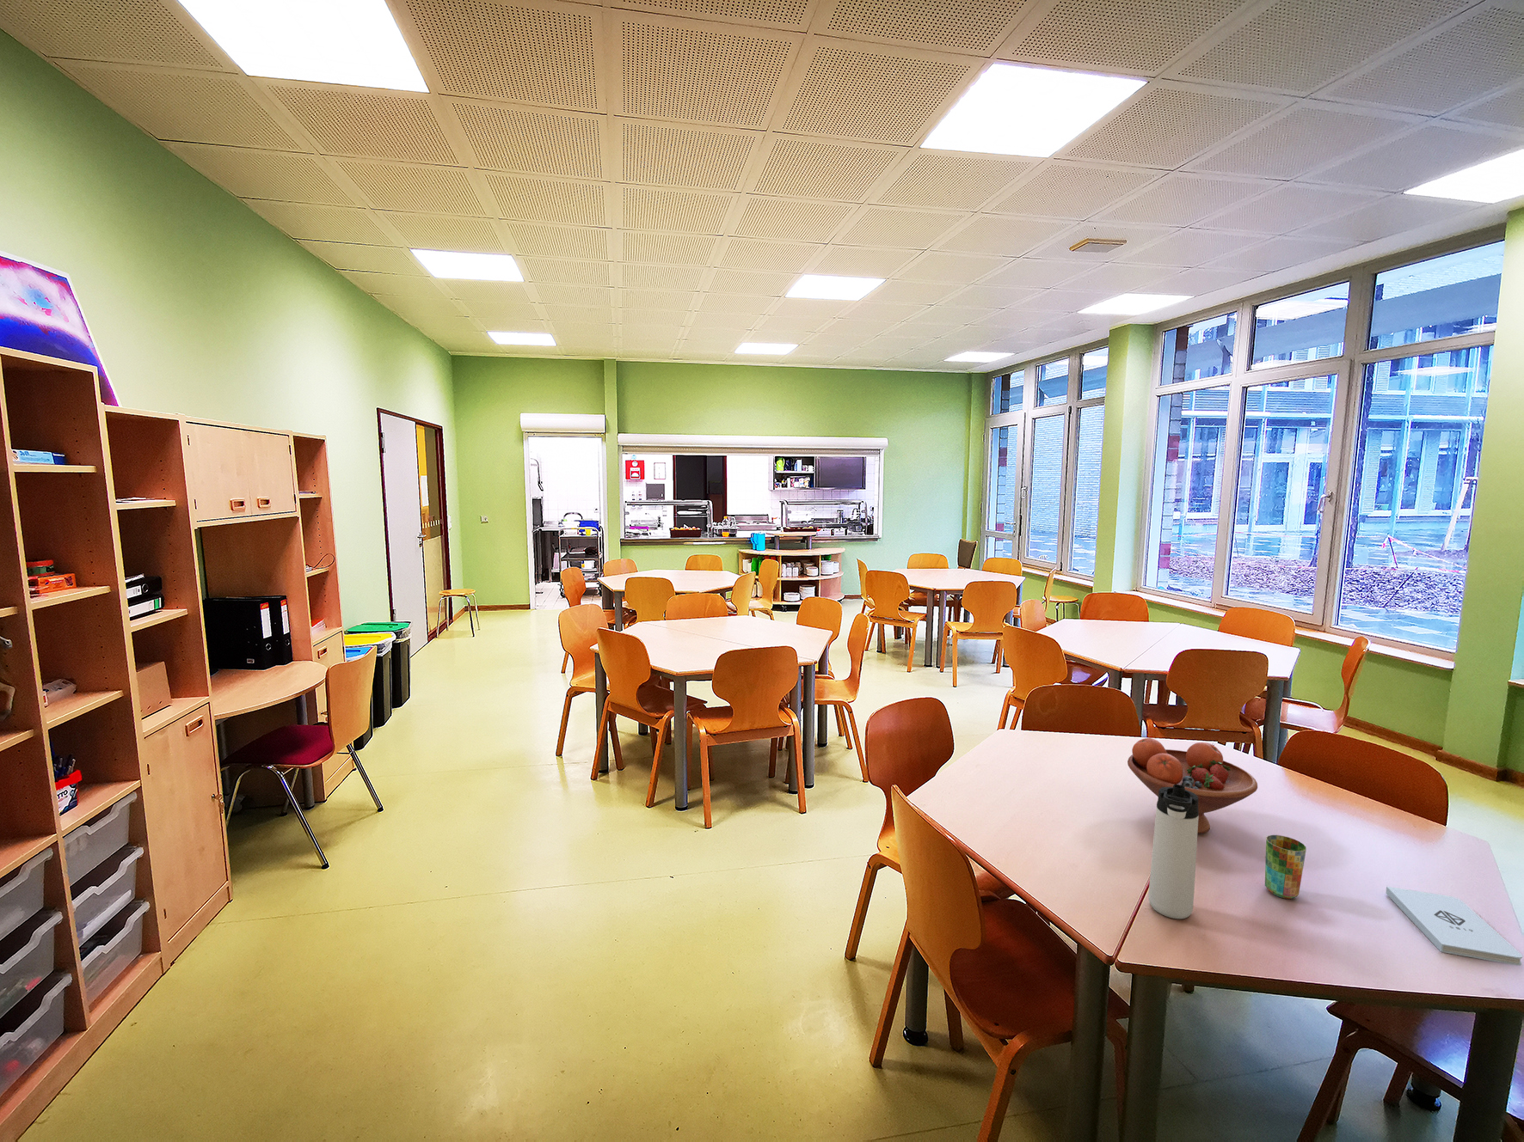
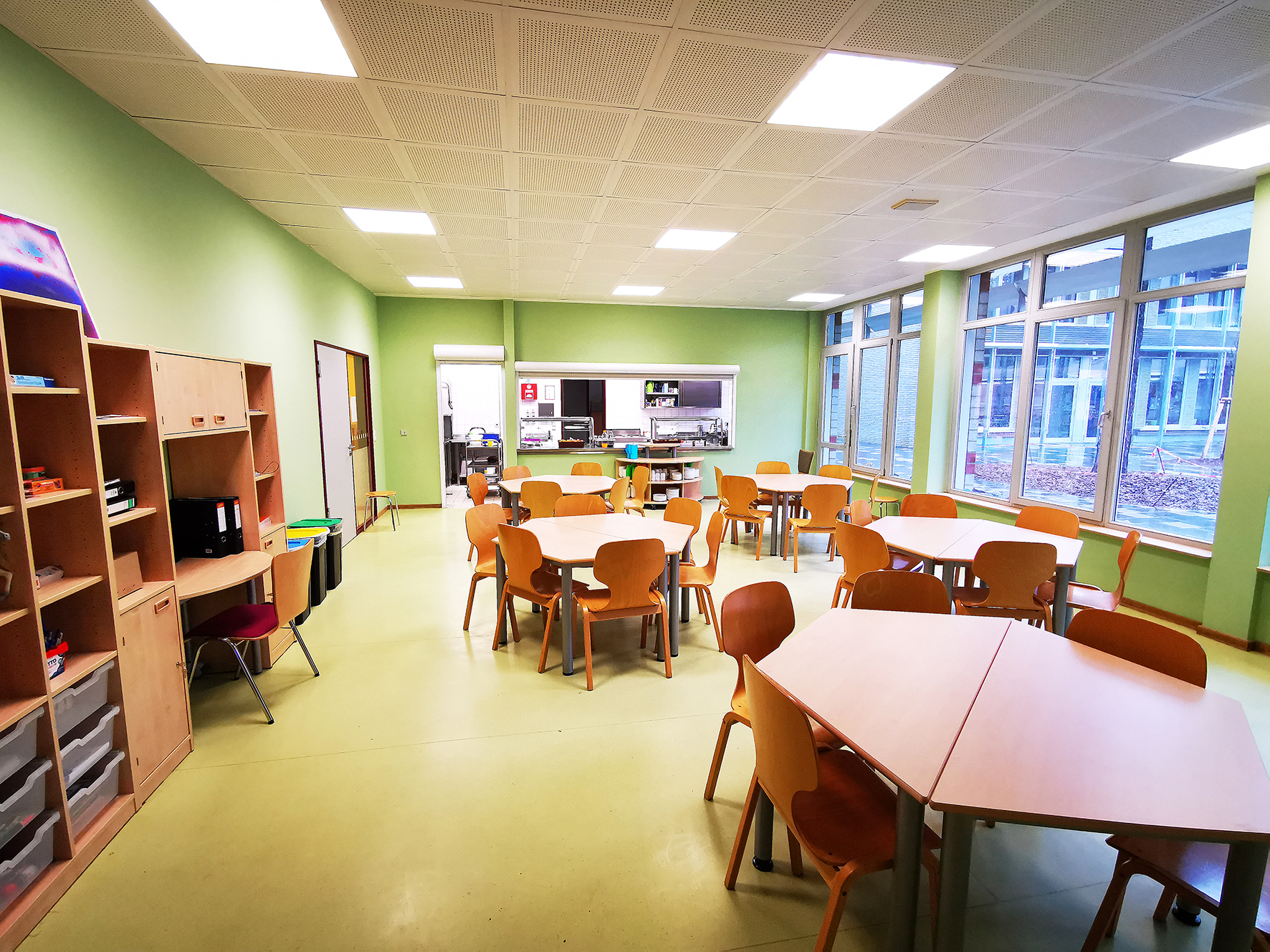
- cup (1283, 867)
- thermos bottle (1174, 853)
- notepad (1450, 922)
- fruit bowl (1188, 786)
